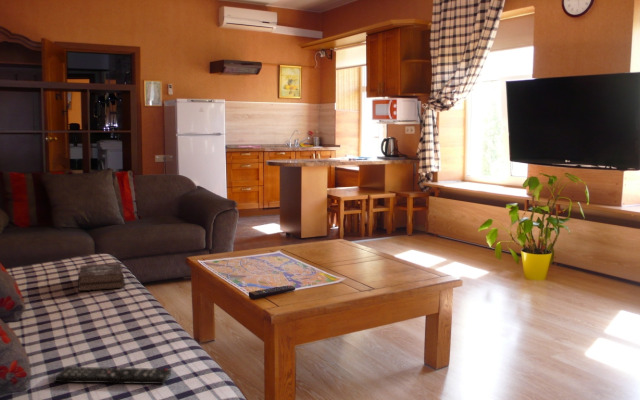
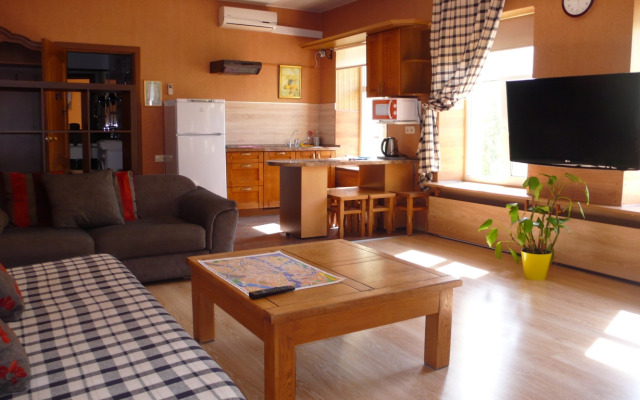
- hardback book (101, 276)
- remote control (114, 374)
